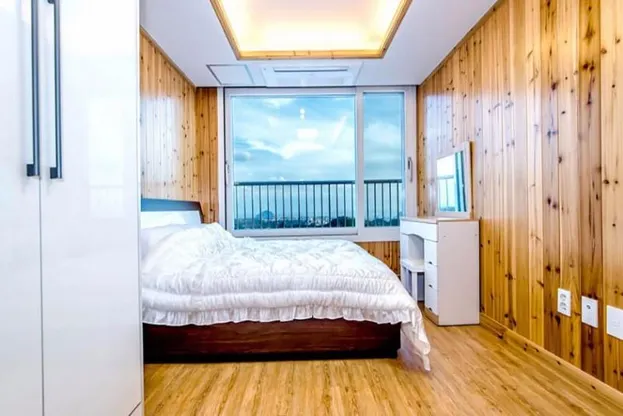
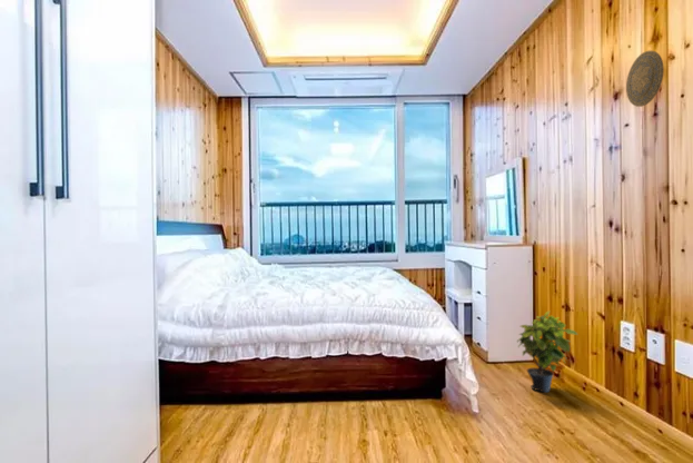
+ decorative plate (641, 79)
+ potted plant (543, 349)
